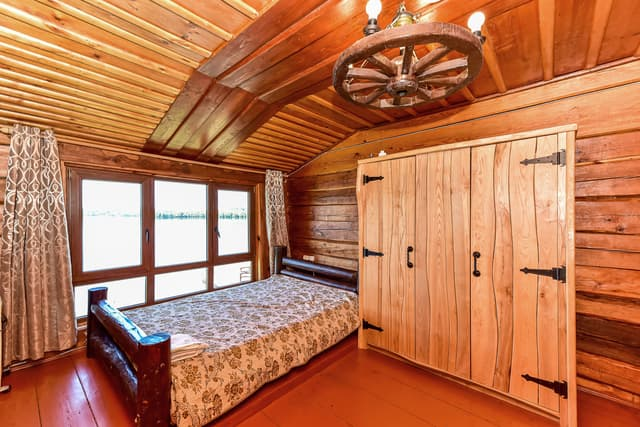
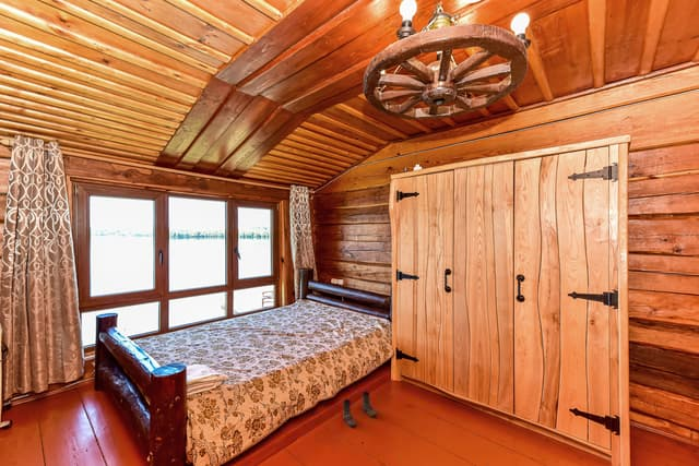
+ boots (363, 408)
